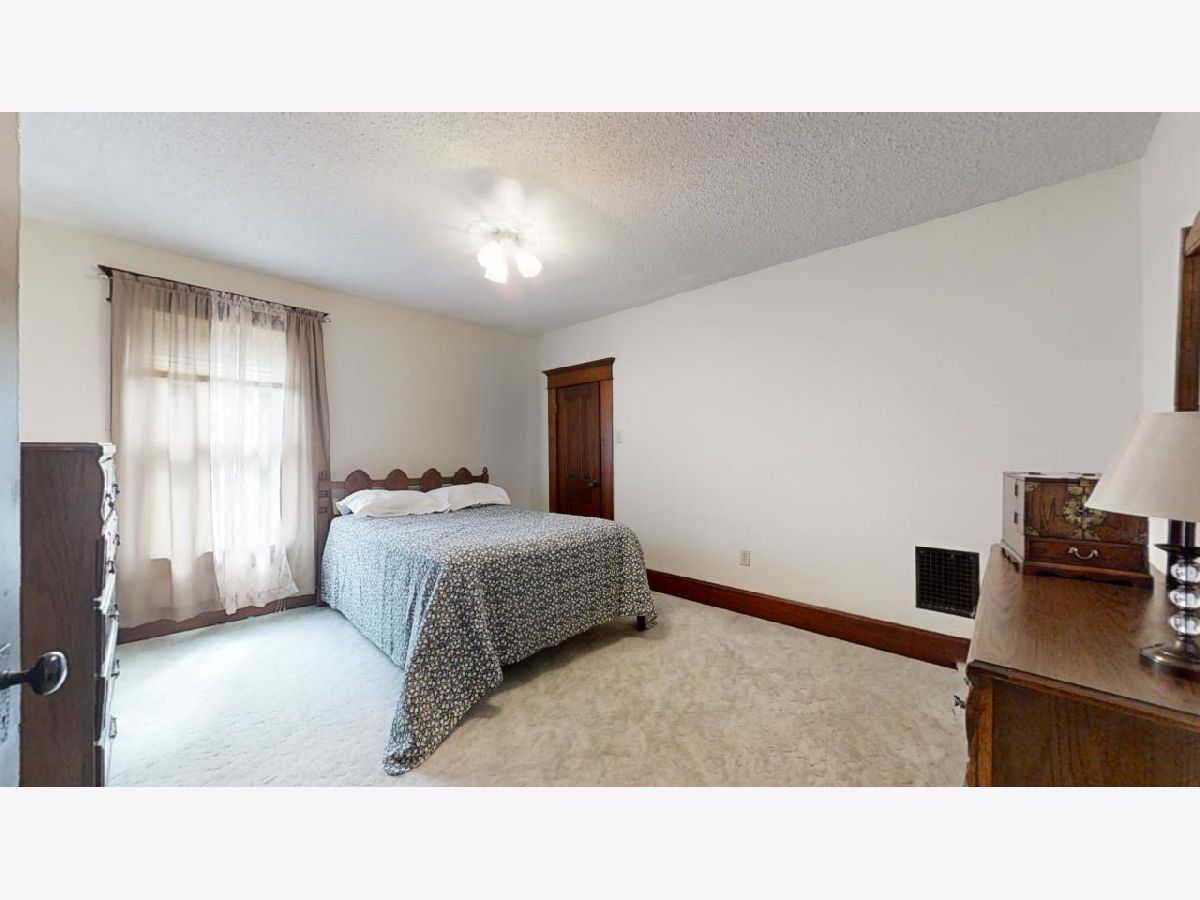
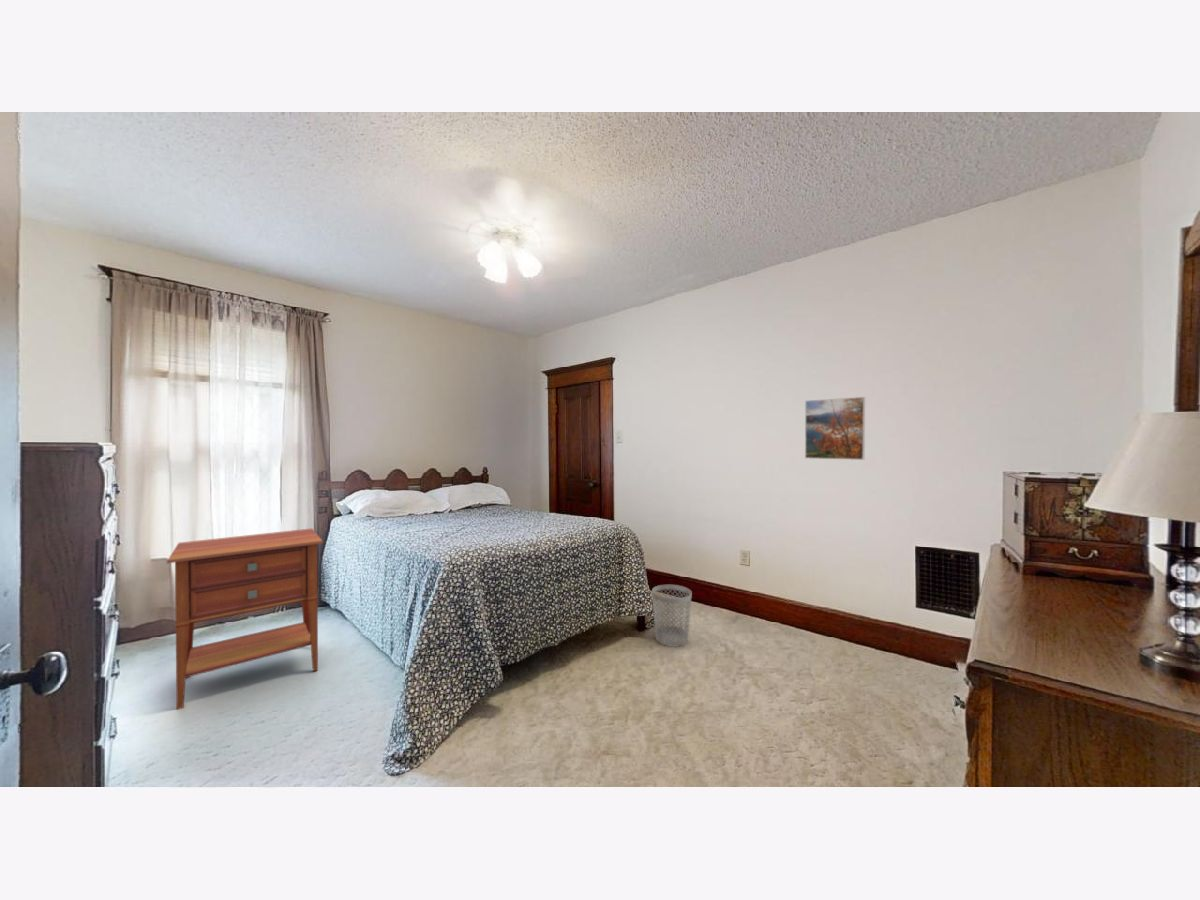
+ wastebasket (671, 615)
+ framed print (833, 429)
+ nightstand (252, 607)
